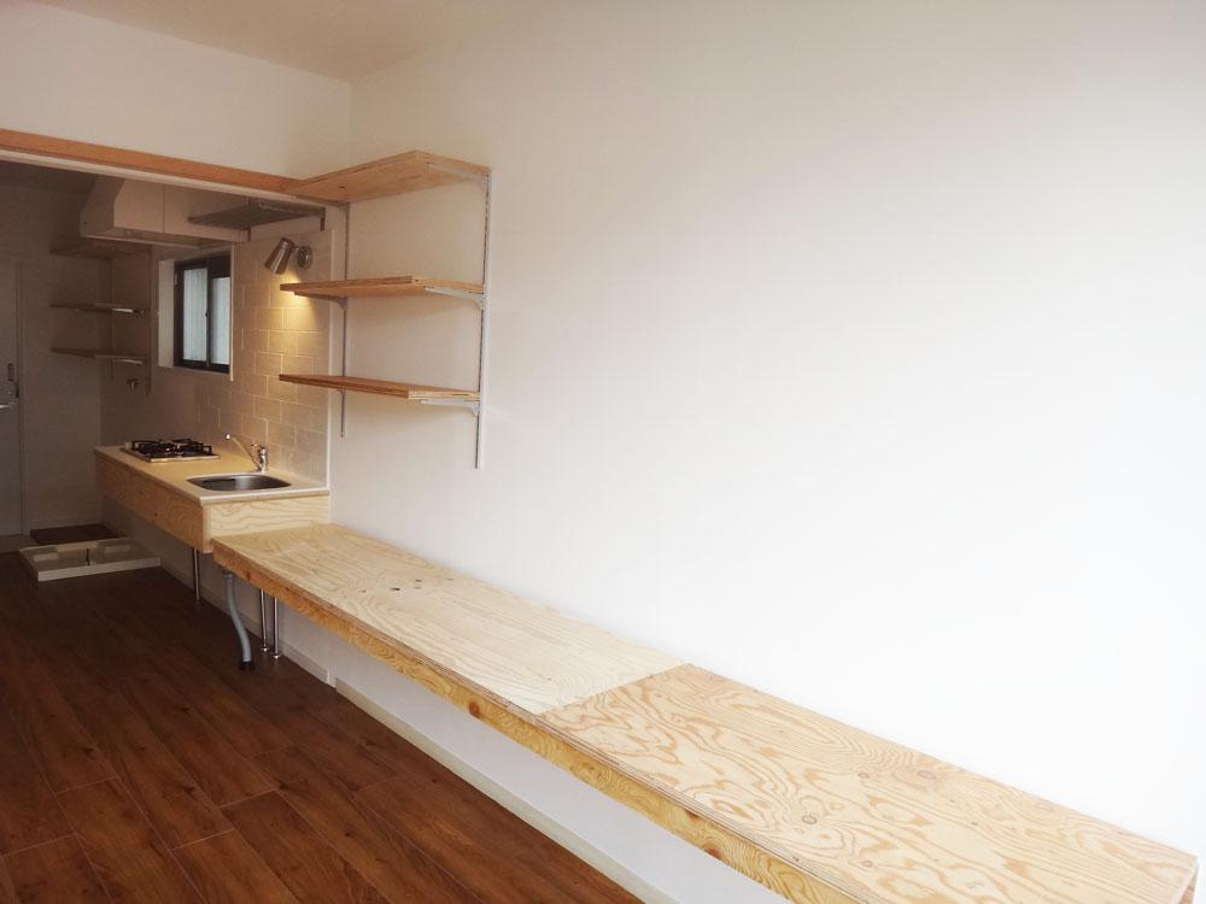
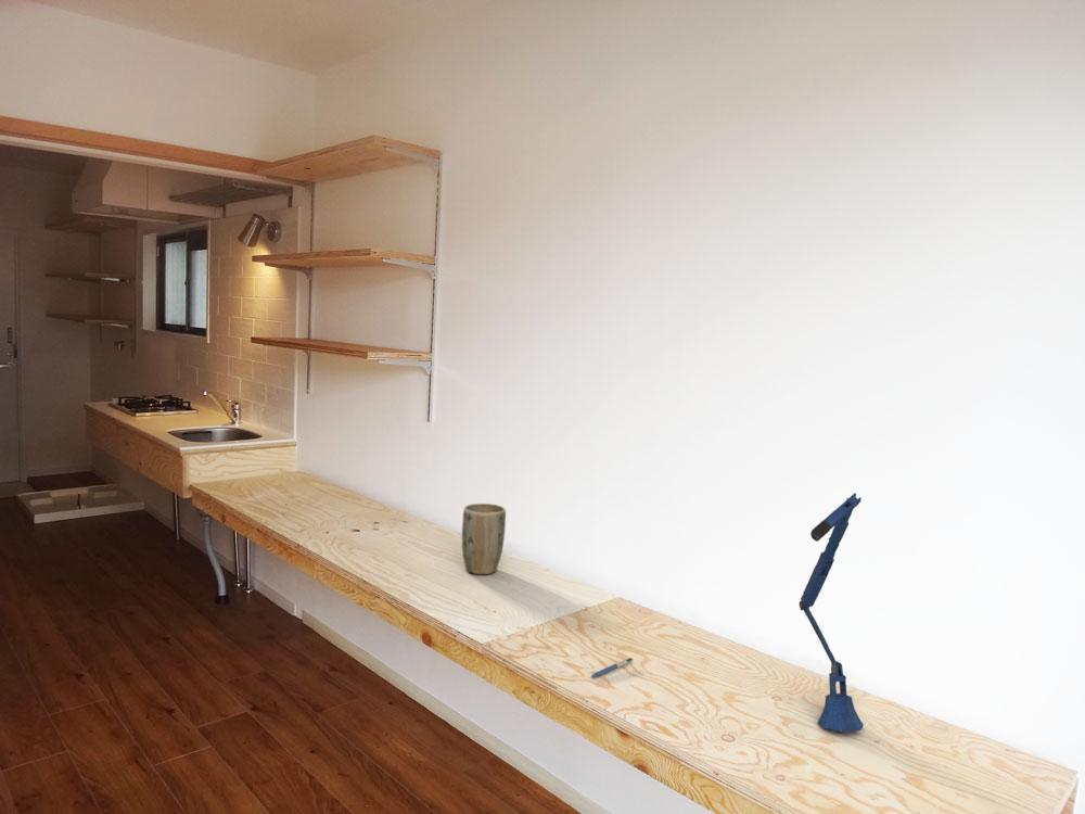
+ desk lamp (815, 600)
+ pen (611, 666)
+ plant pot (483, 538)
